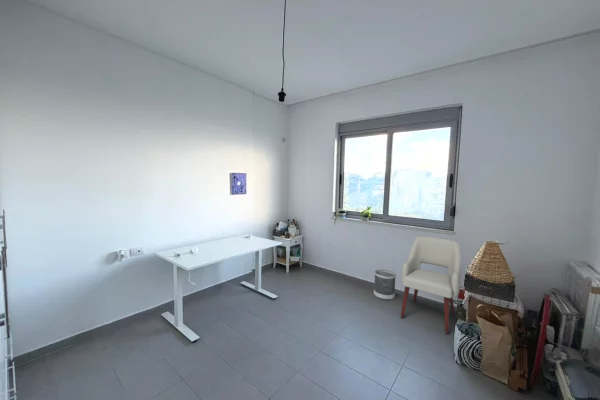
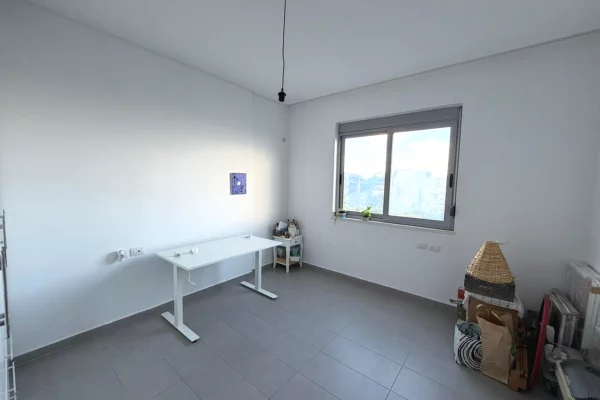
- chair (431, 278)
- wastebasket (384, 284)
